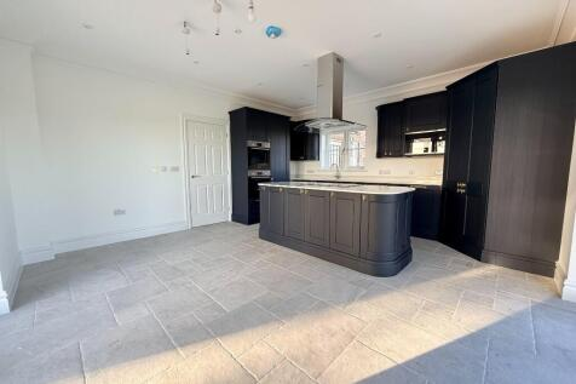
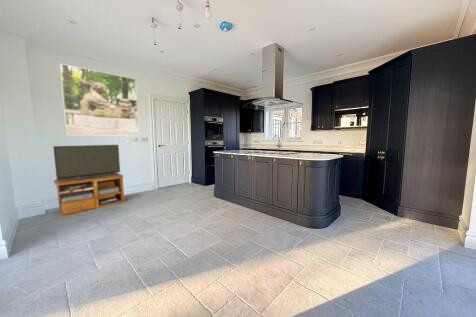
+ tv stand (90, 175)
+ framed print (104, 104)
